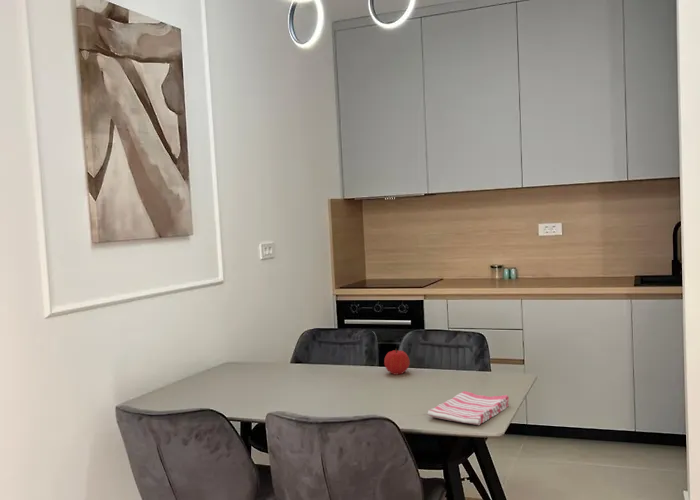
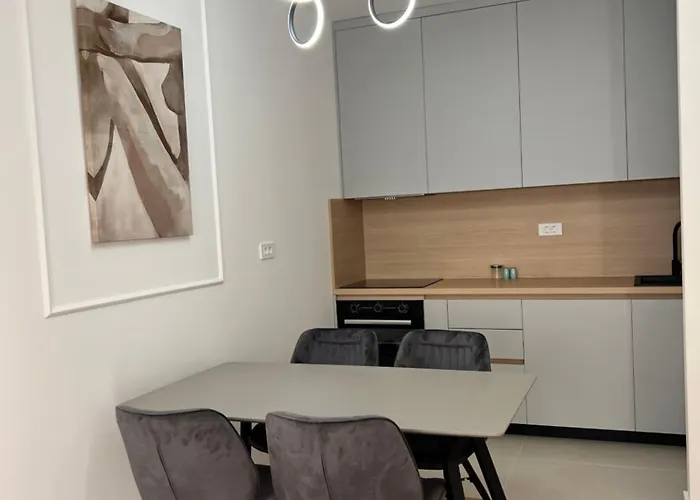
- dish towel (469, 406)
- fruit (396, 361)
